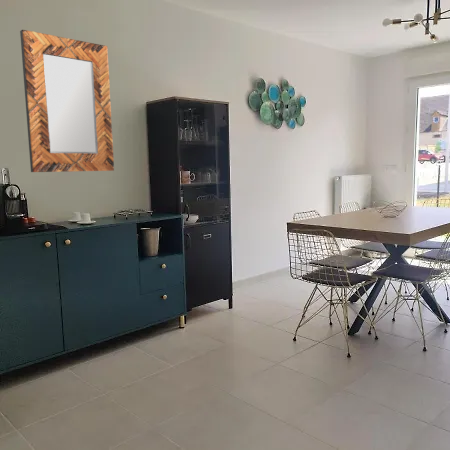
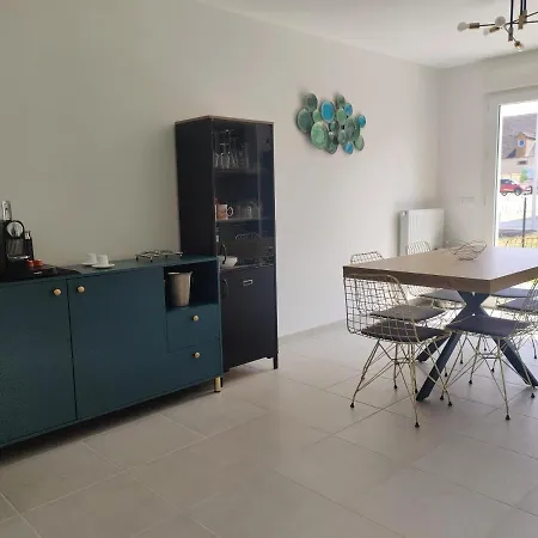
- home mirror (70, 106)
